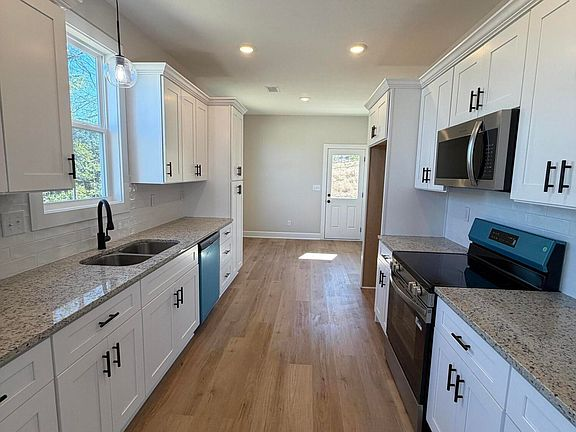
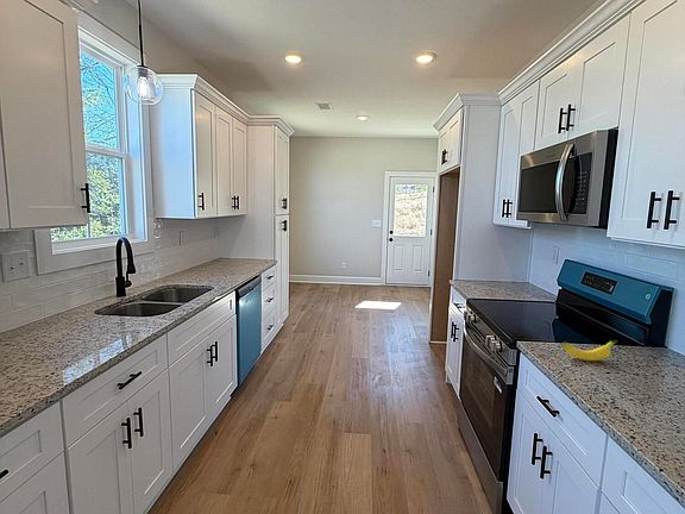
+ banana (589, 351)
